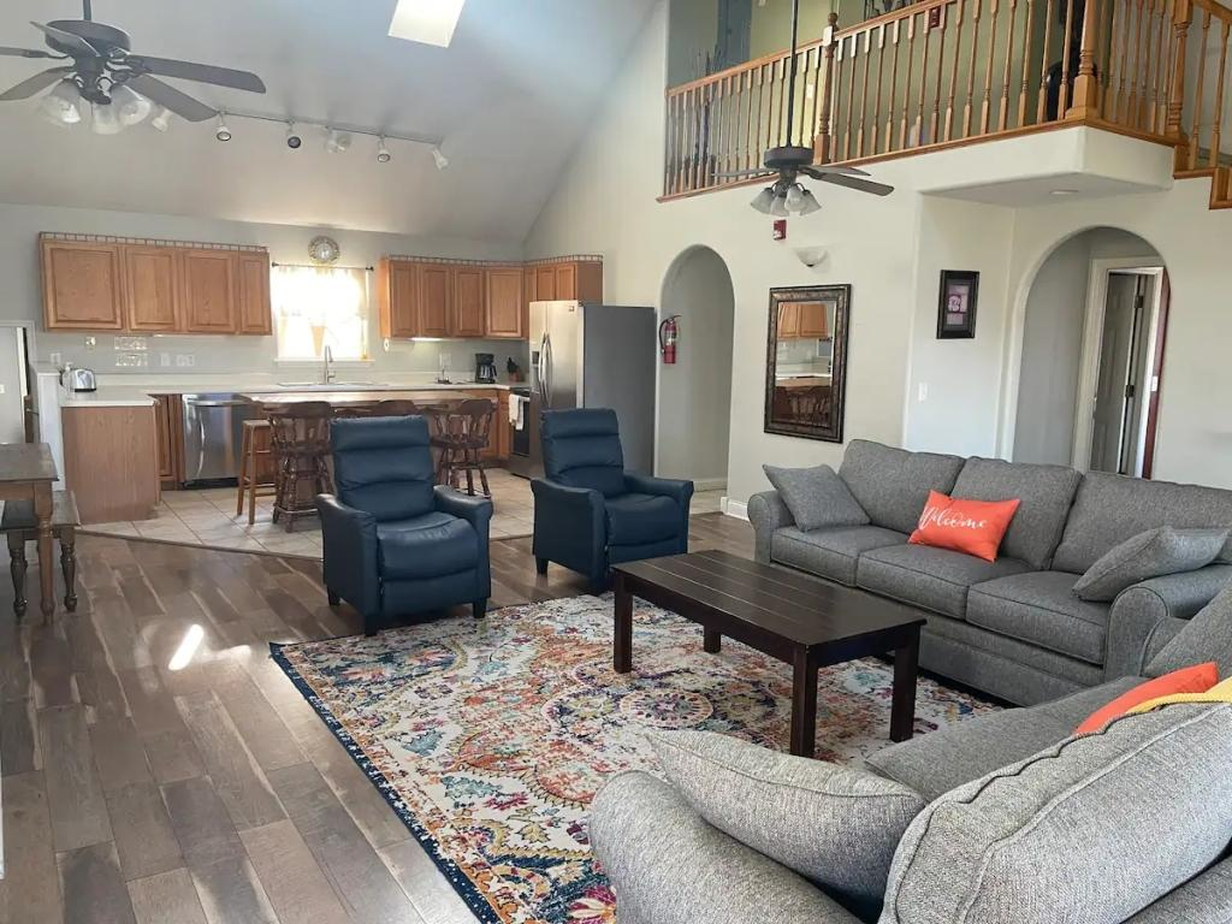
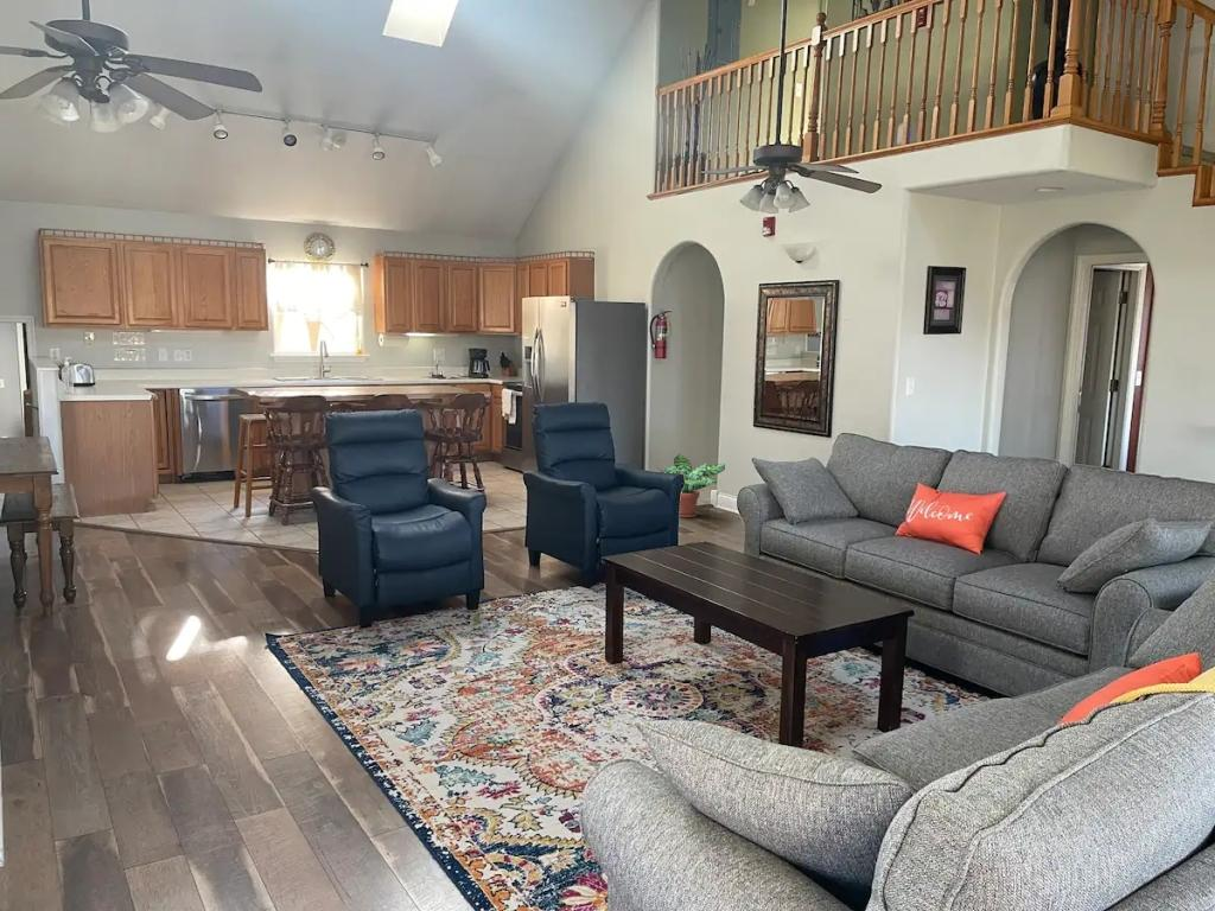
+ potted plant (691, 483)
